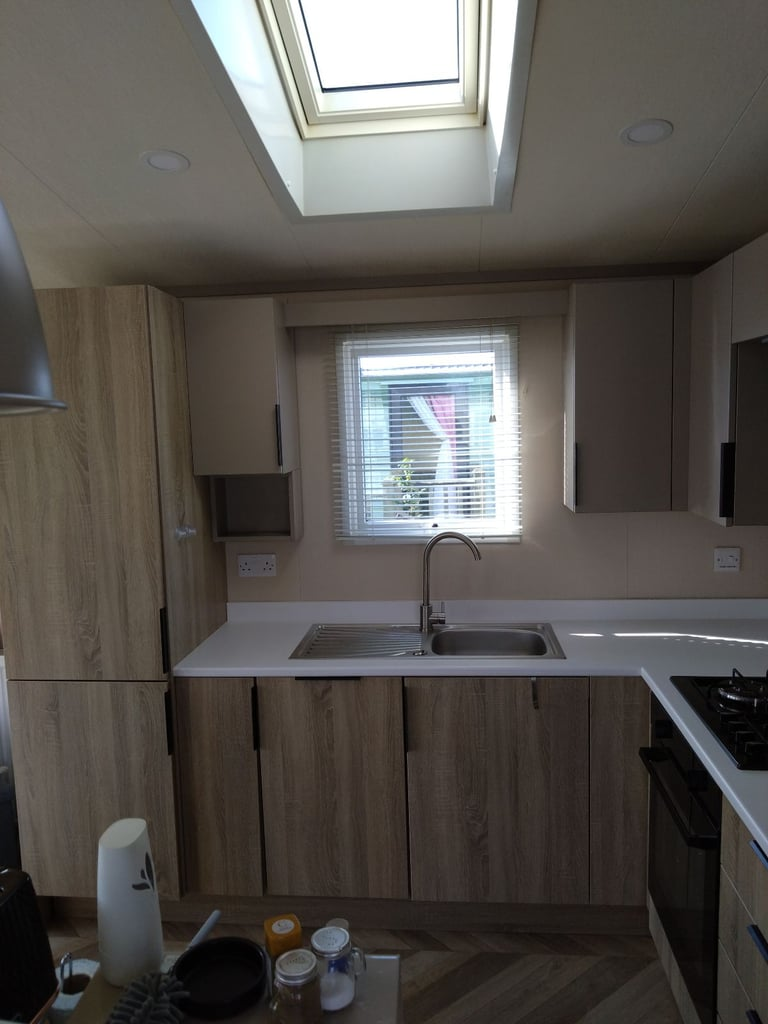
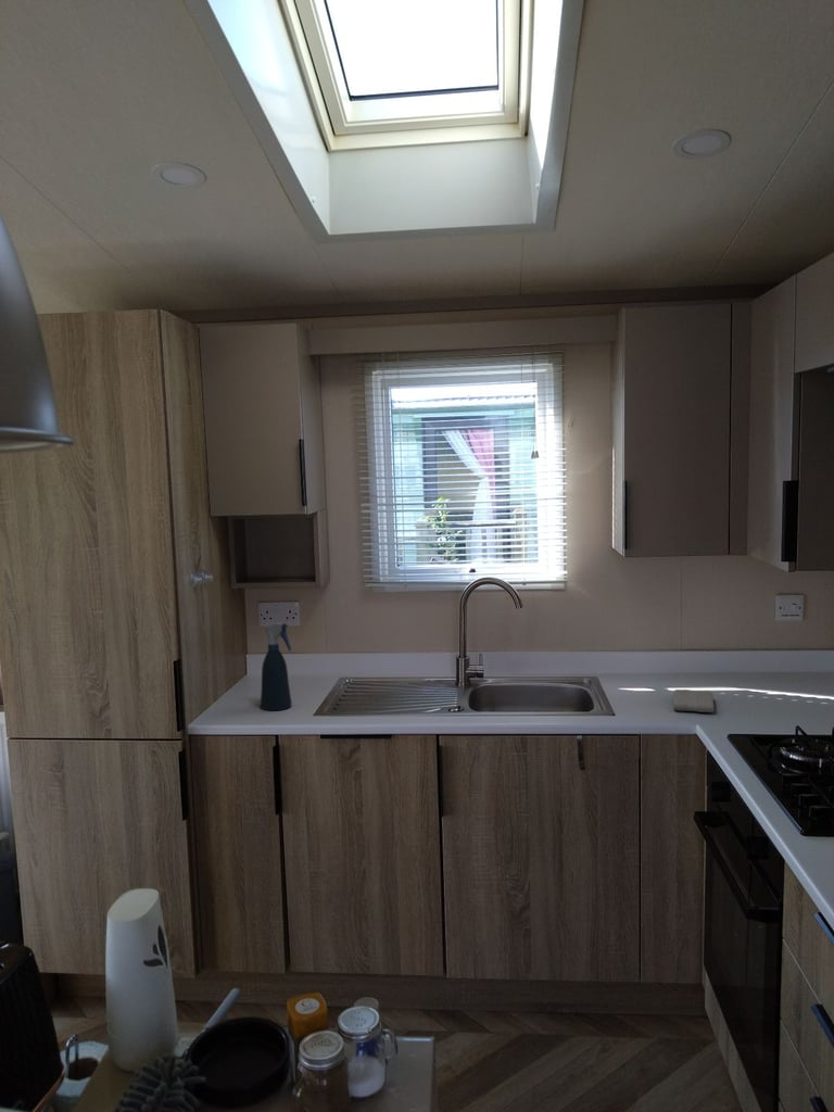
+ spray bottle (276, 664)
+ washcloth (693, 699)
